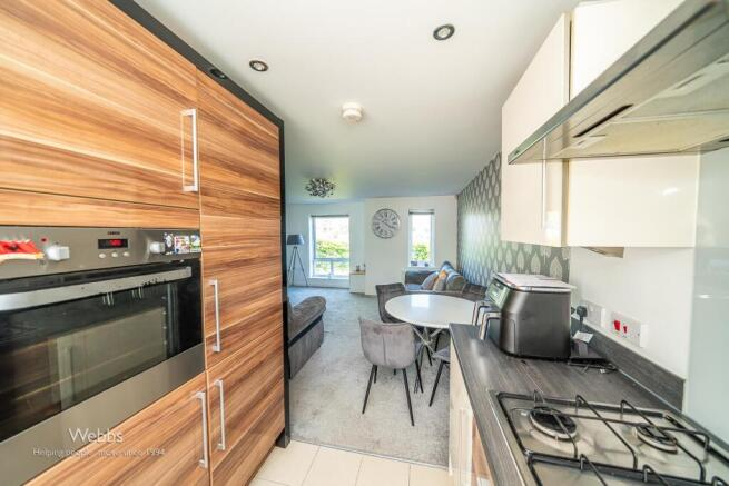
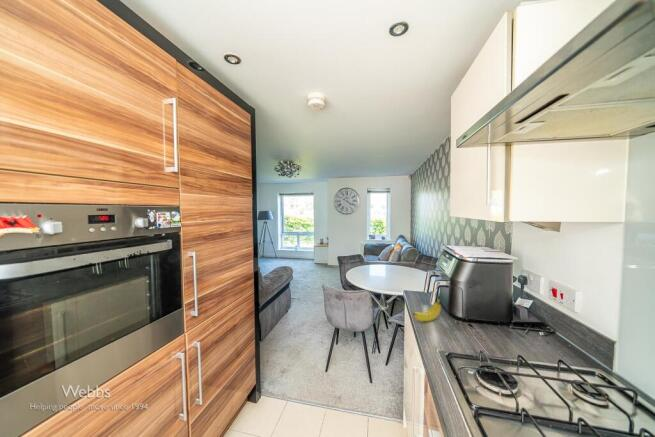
+ fruit (428, 310)
